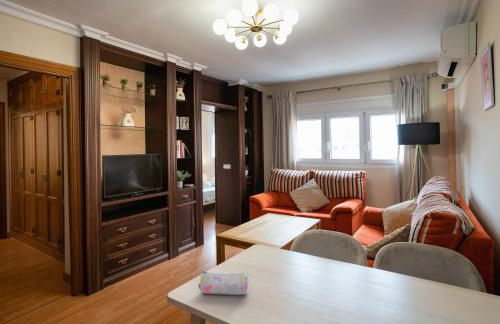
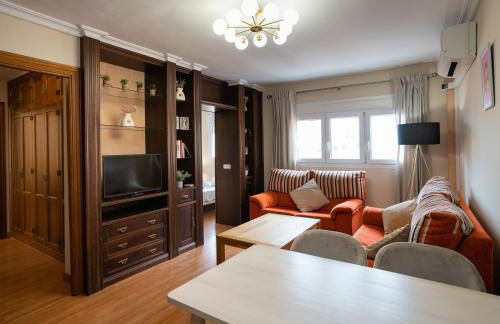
- pencil case (224, 282)
